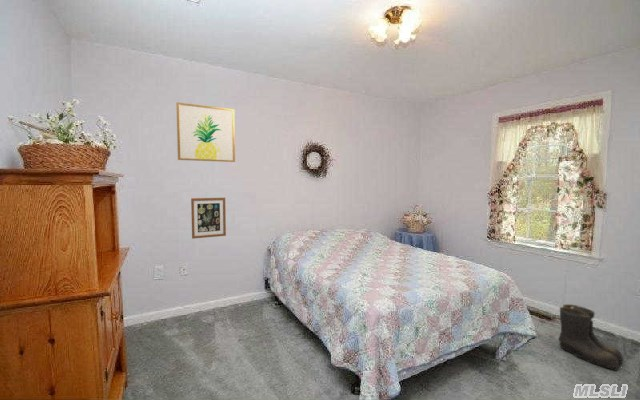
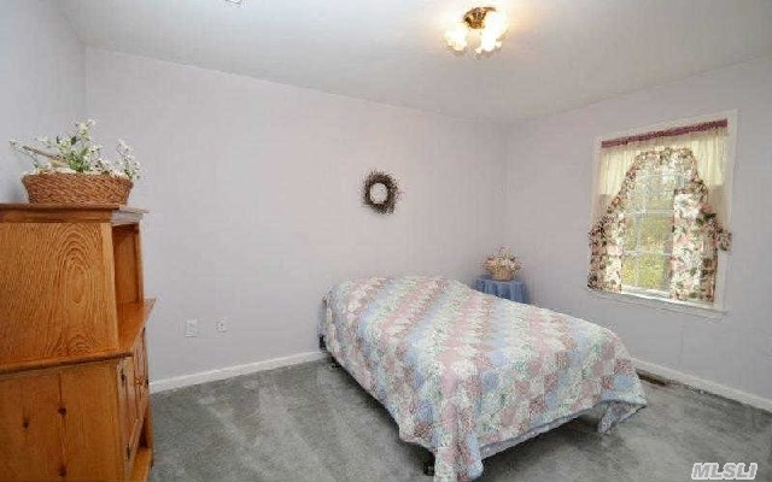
- wall art (207, 133)
- boots (589, 334)
- wall art (209, 217)
